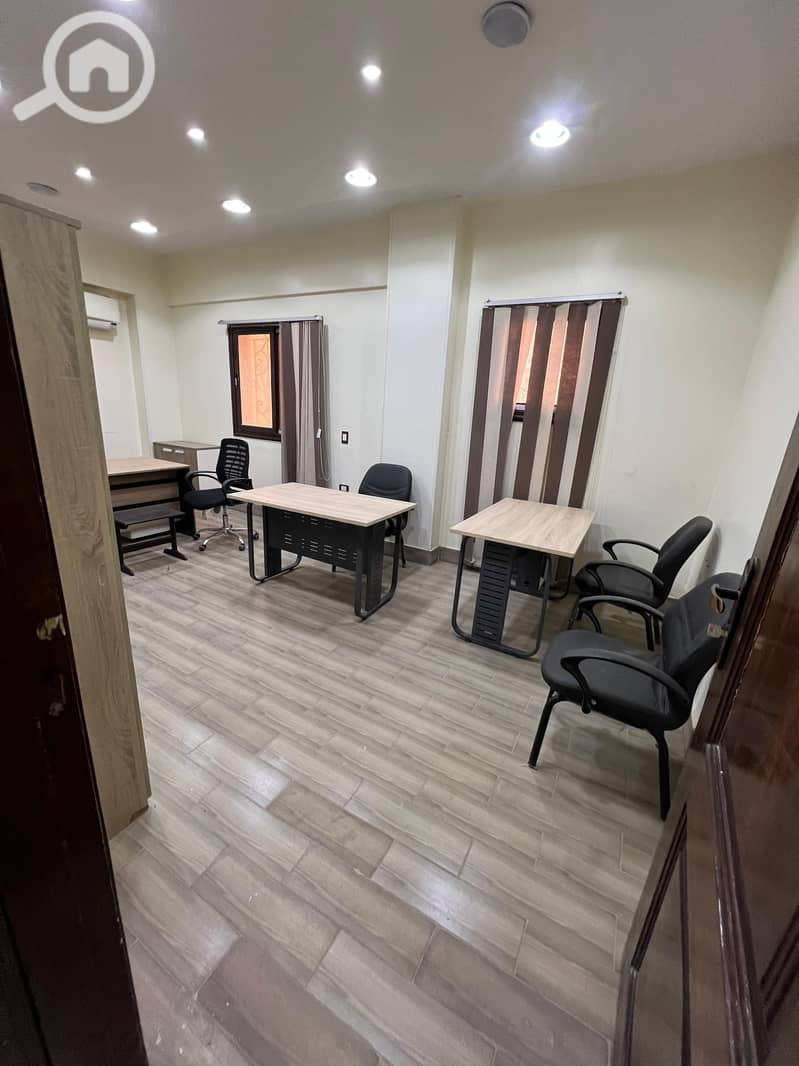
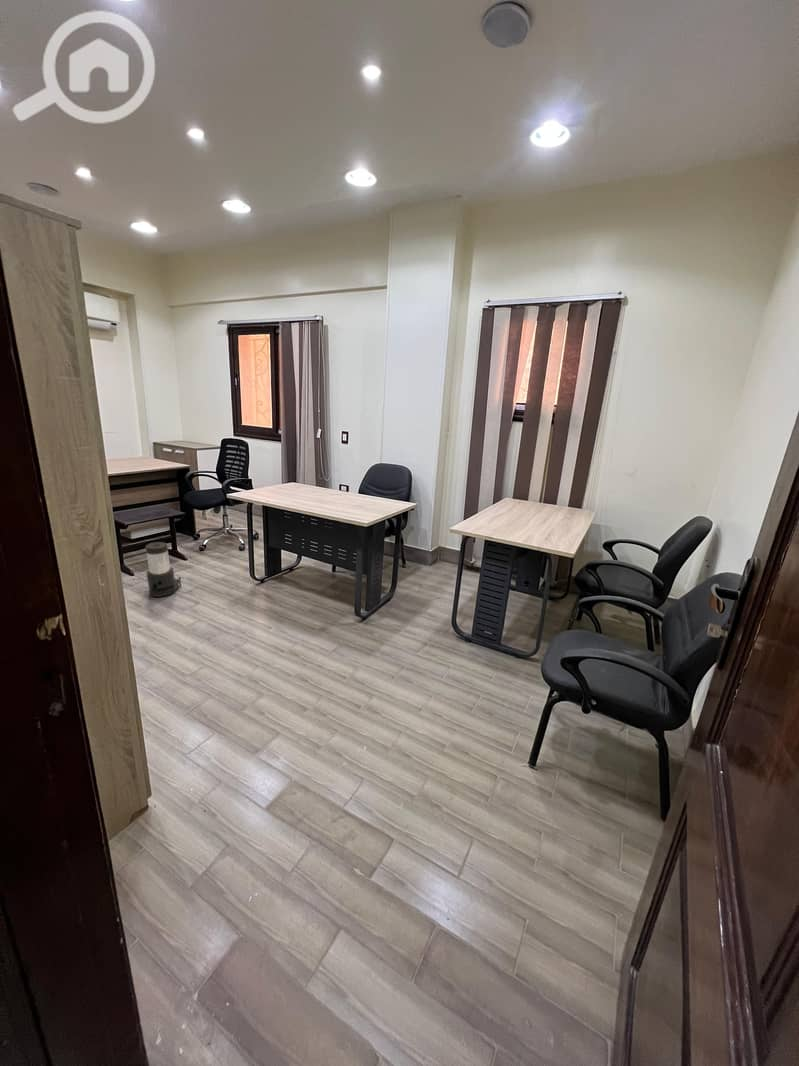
+ air purifier (162, 566)
